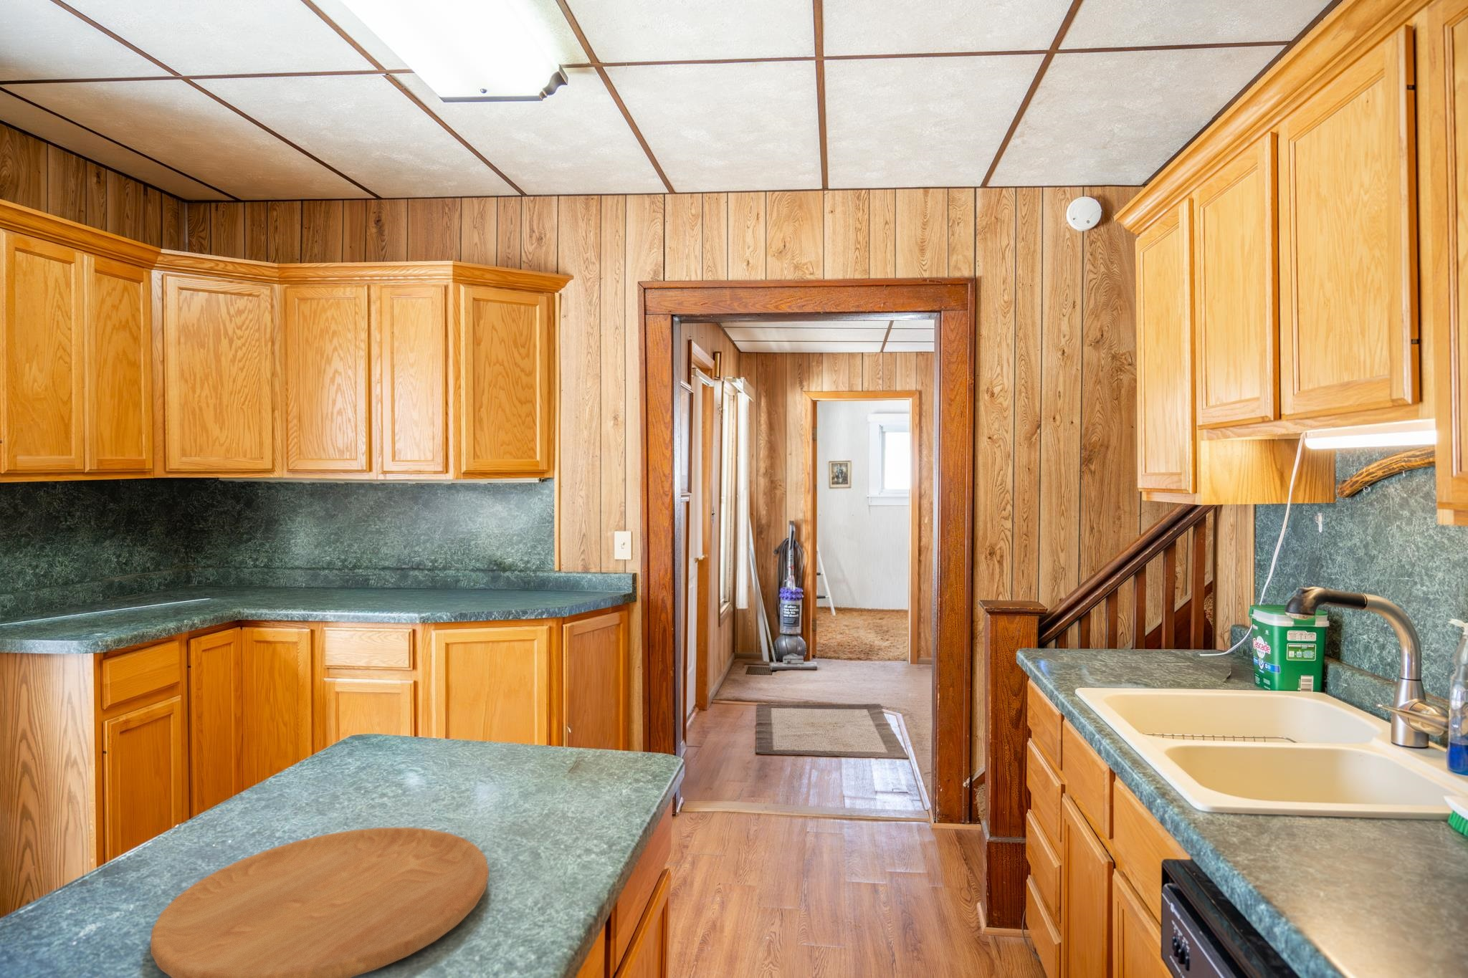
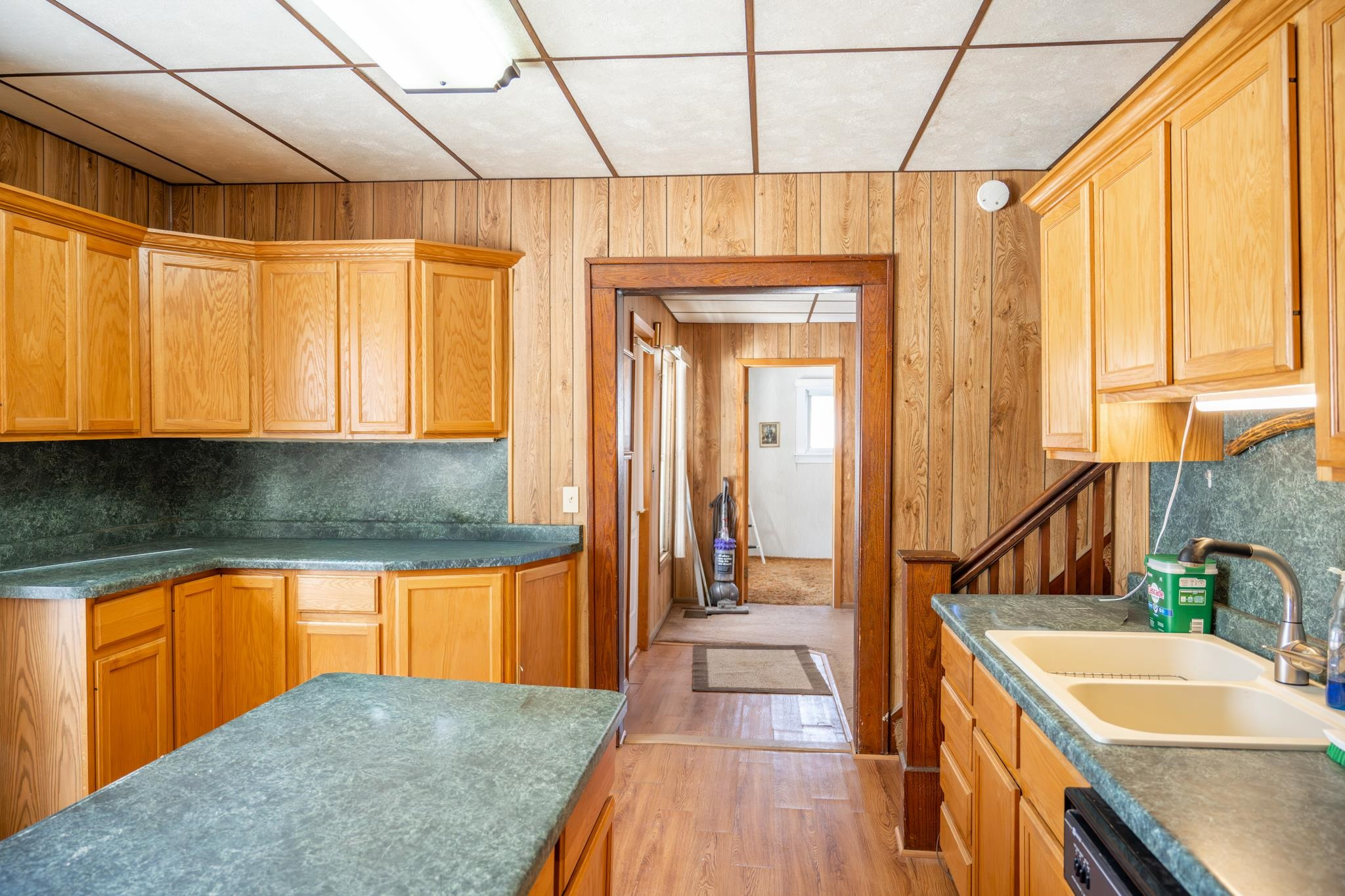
- cutting board (333, 897)
